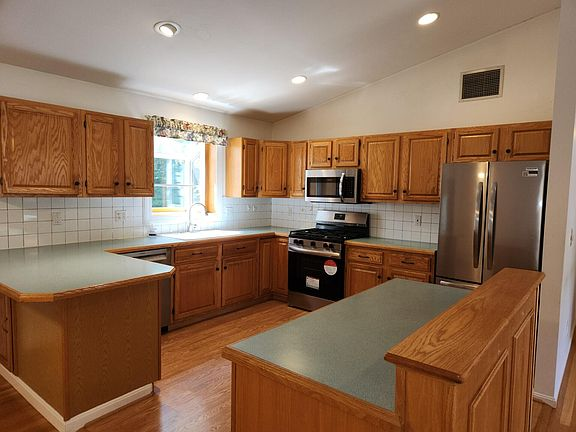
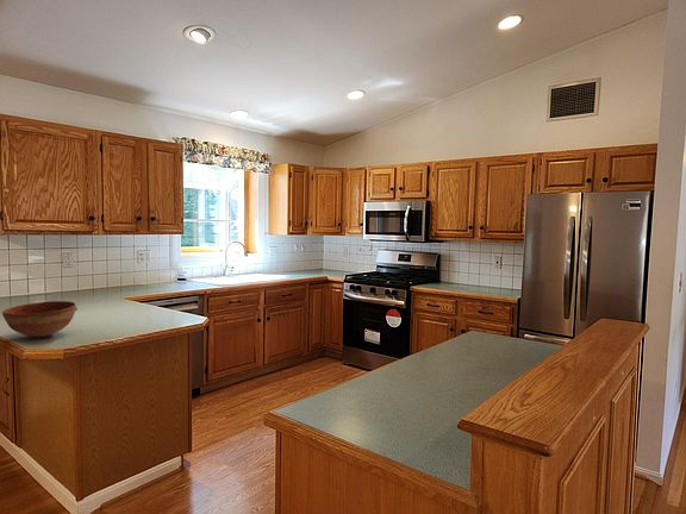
+ bowl (40, 320)
